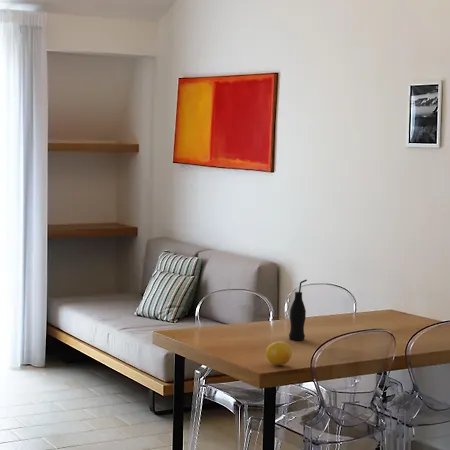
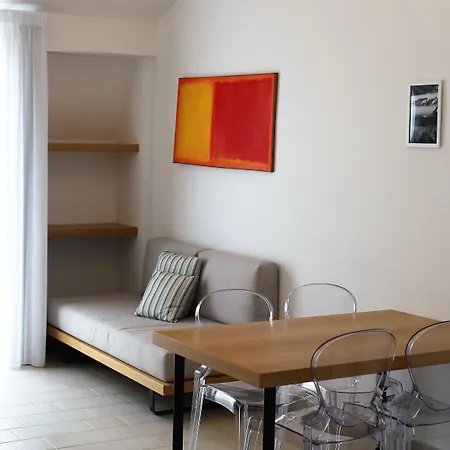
- bottle (299, 309)
- fruit (278, 353)
